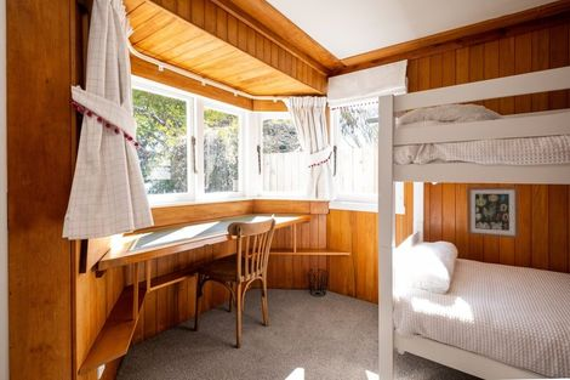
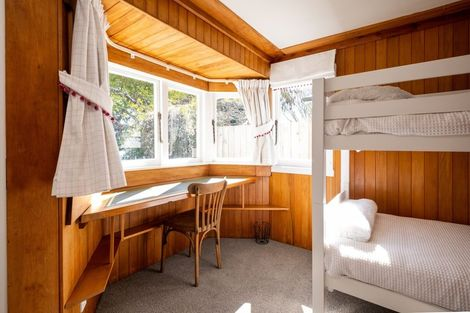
- wall art (491, 211)
